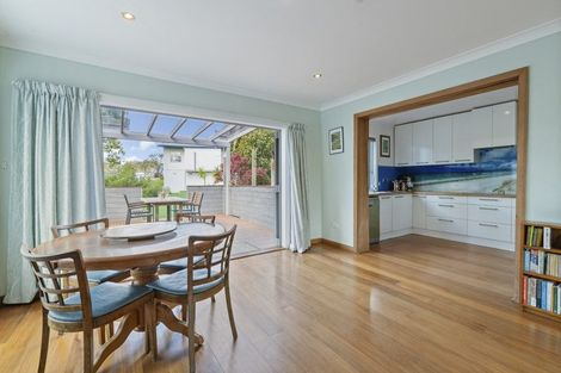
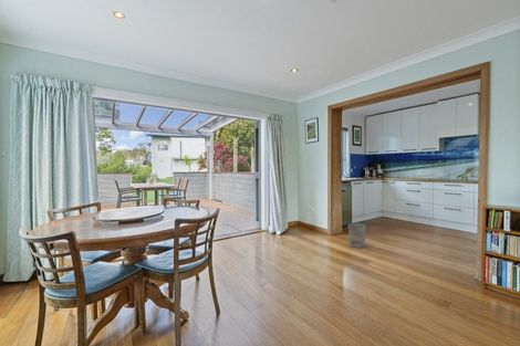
+ wastebasket (356, 235)
